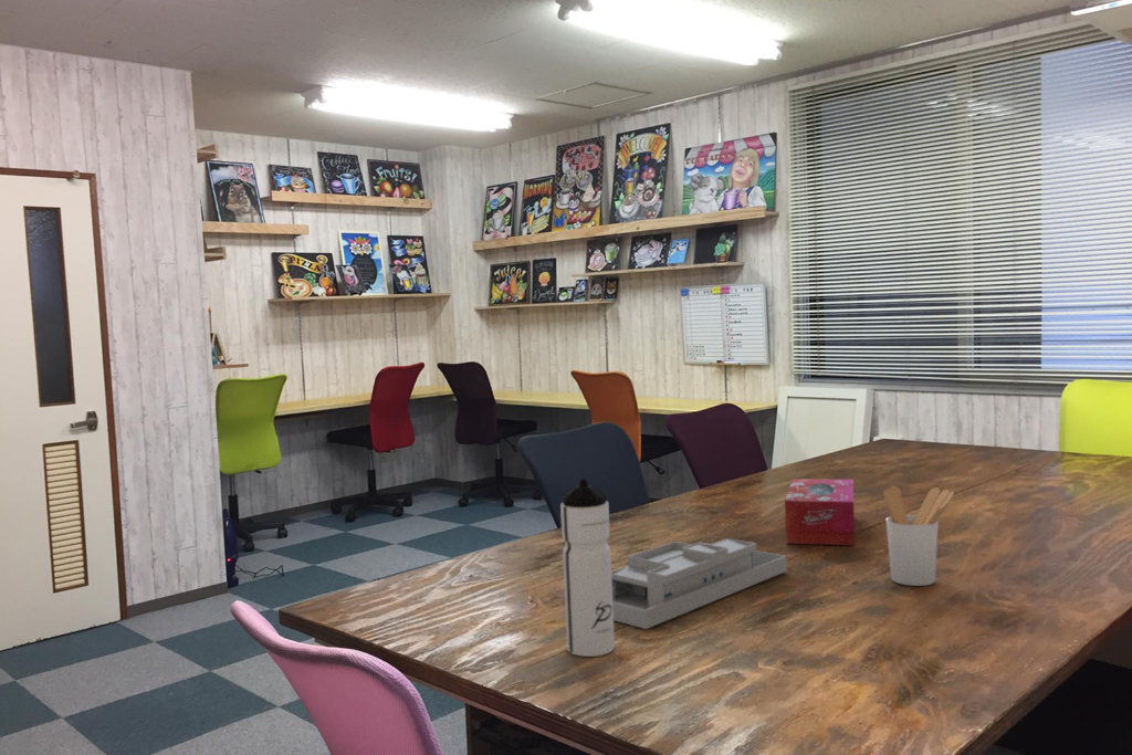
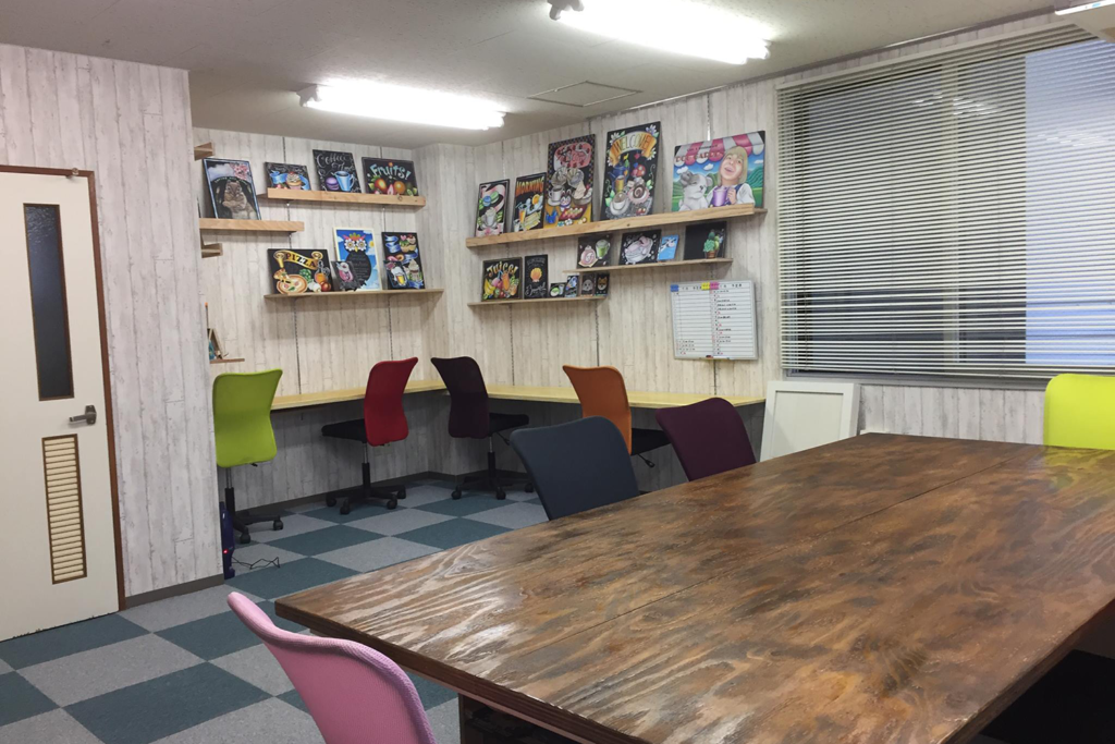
- desk organizer (688, 568)
- utensil holder (921, 533)
- tissue box (820, 510)
- water bottle (587, 564)
